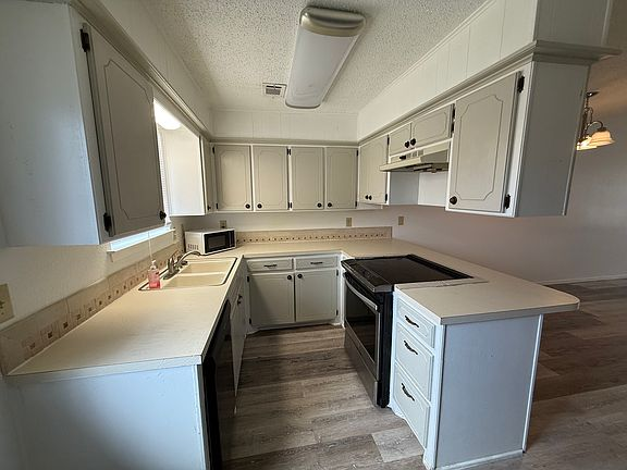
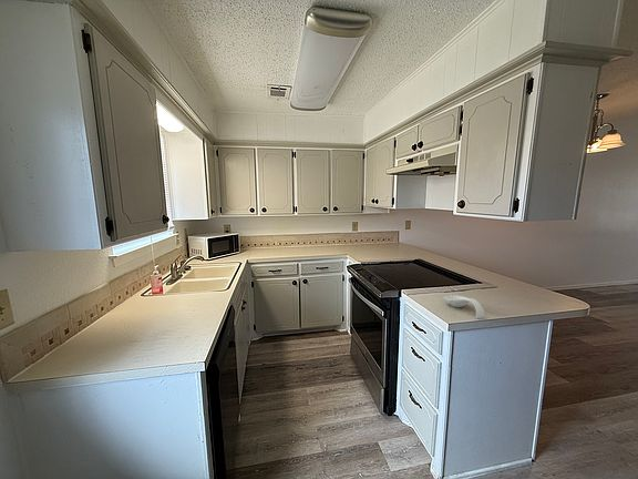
+ spoon rest (464, 302)
